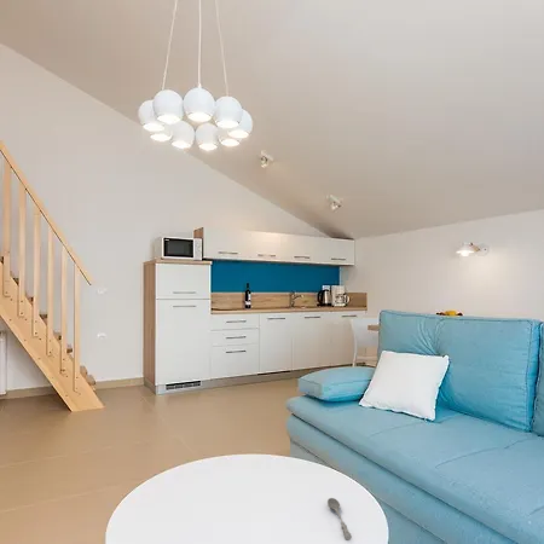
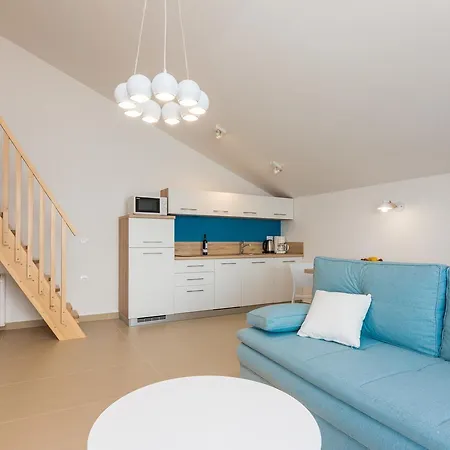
- soupspoon (338, 516)
